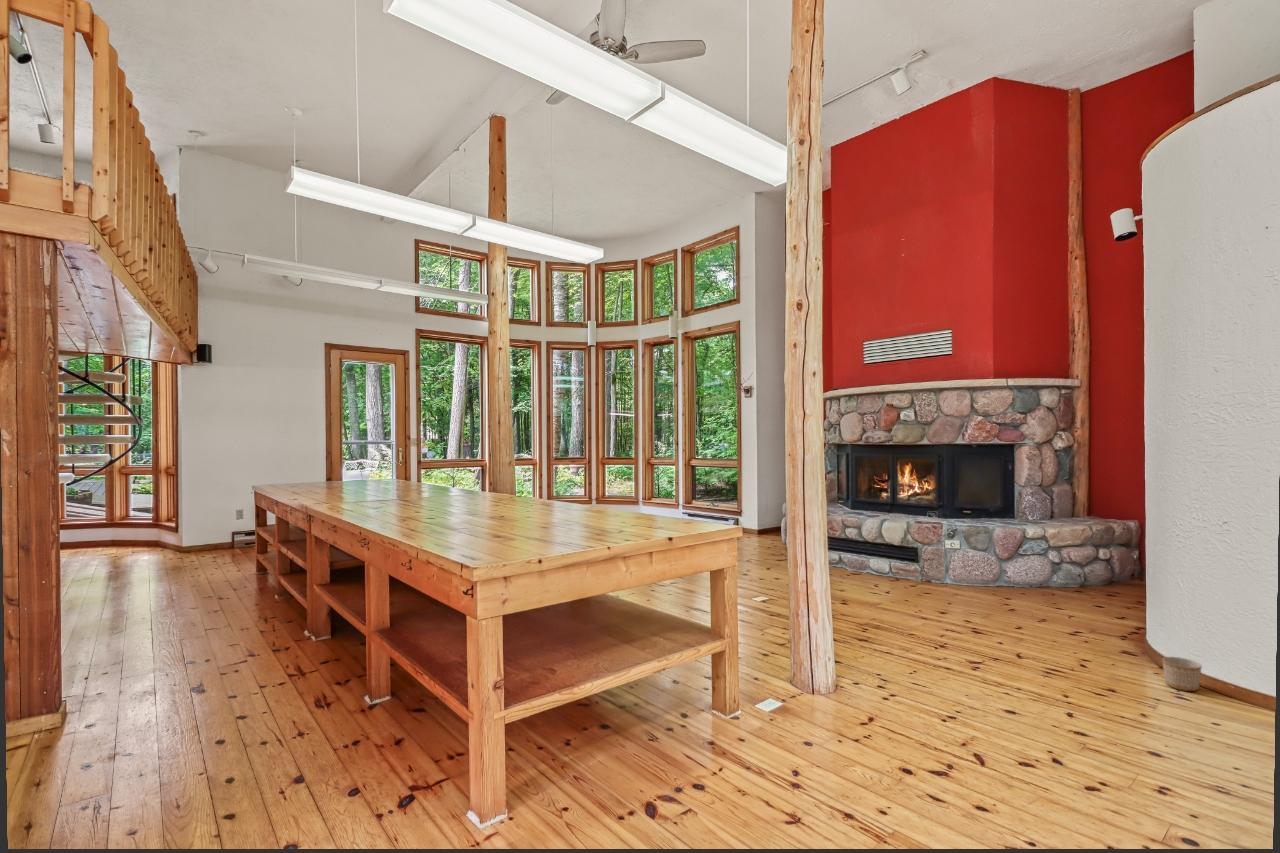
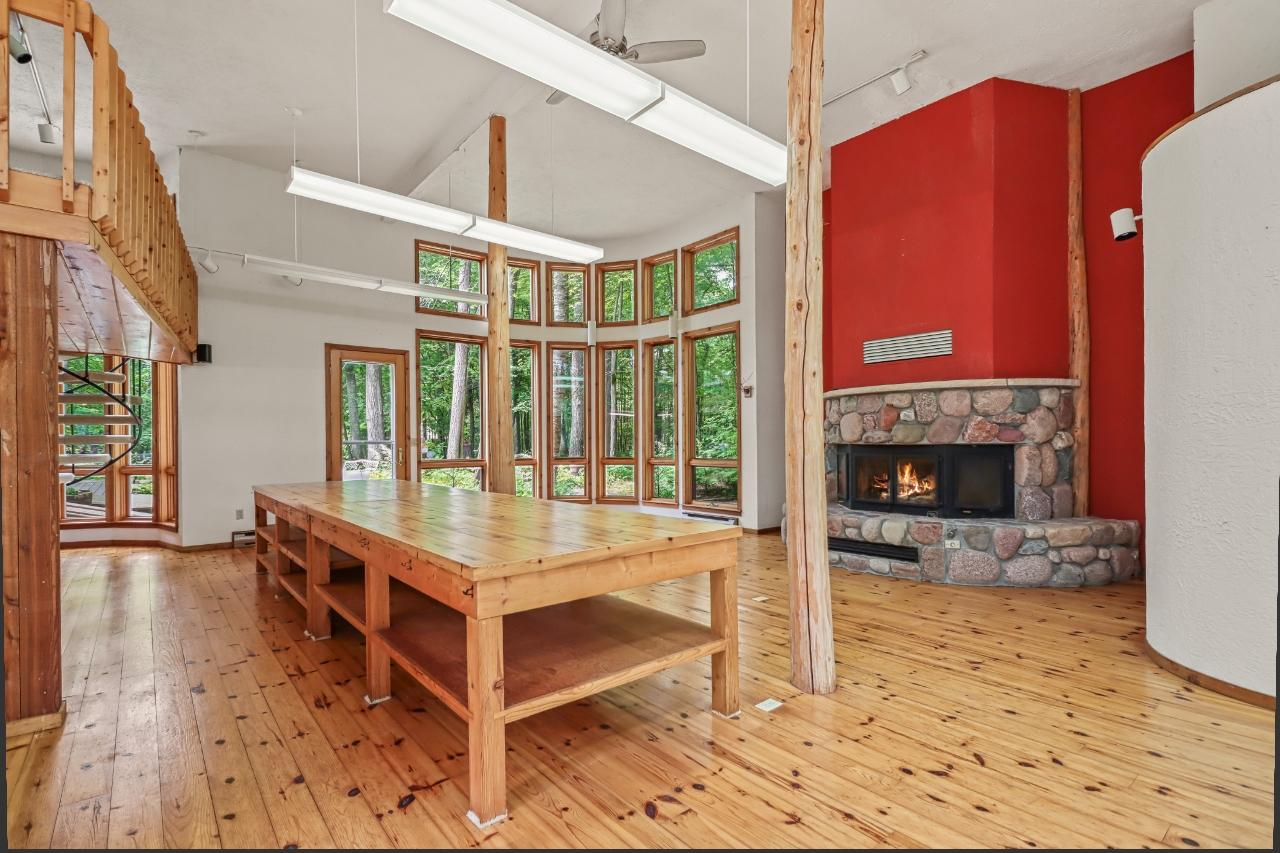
- planter (1181, 674)
